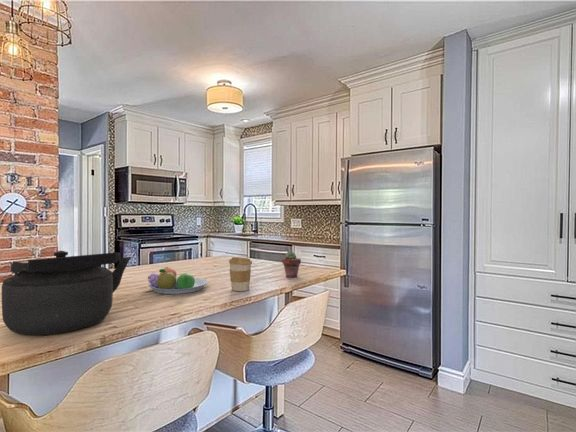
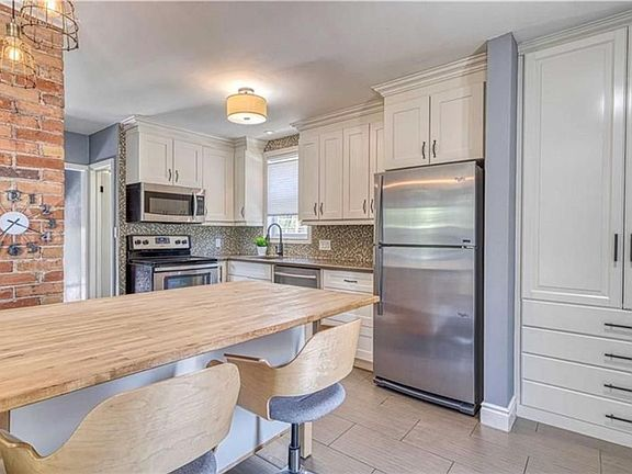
- fruit bowl (178, 277)
- kettle (65, 286)
- coffee cup (240, 272)
- potted succulent (291, 263)
